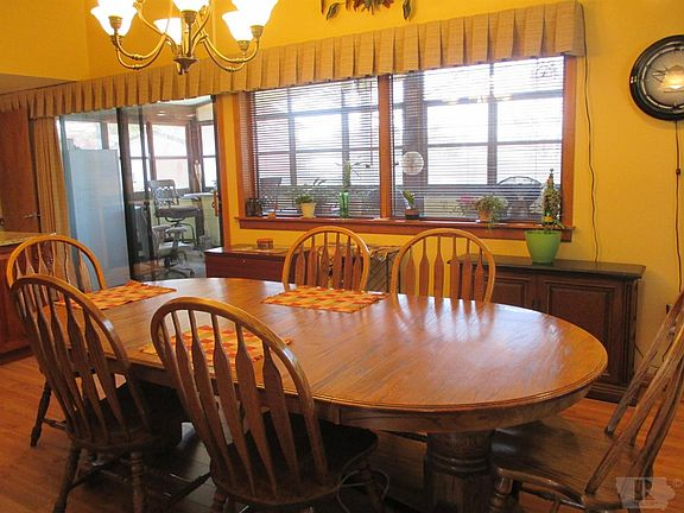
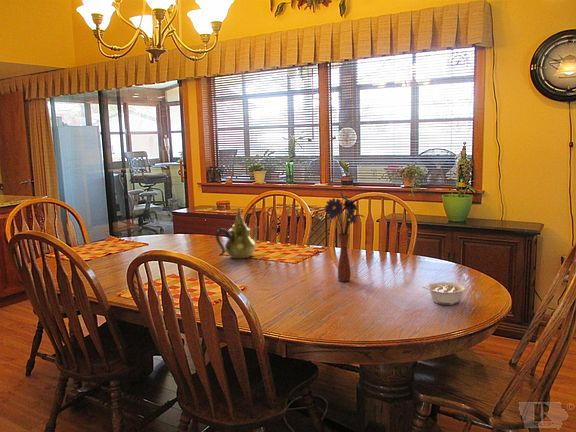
+ teapot (238, 232)
+ legume (445, 293)
+ flower arrangement (343, 236)
